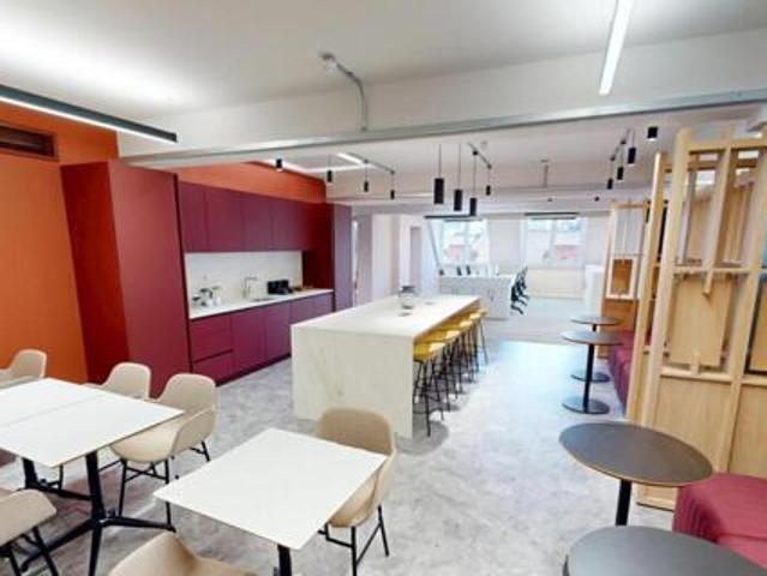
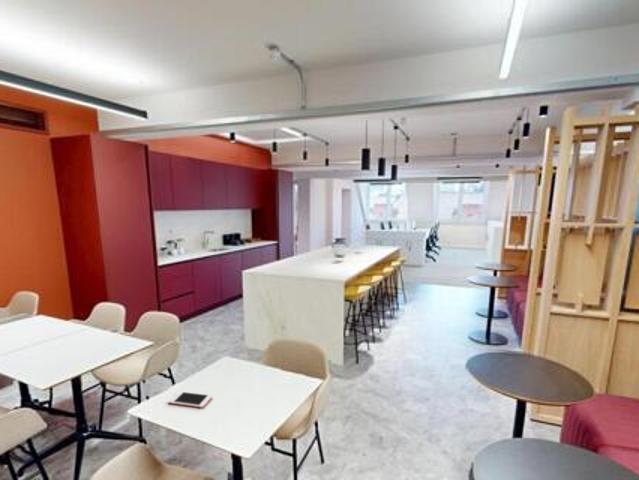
+ cell phone (190, 399)
